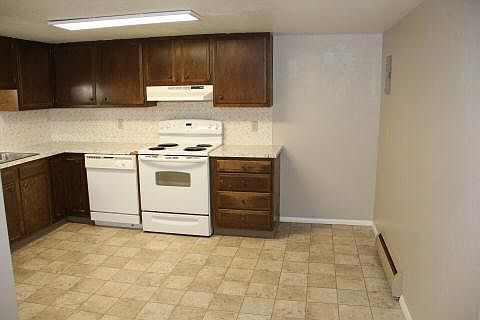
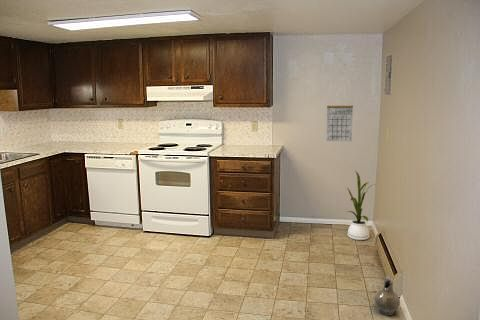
+ calendar (339, 119)
+ house plant (359, 205)
+ ceramic jug (387, 295)
